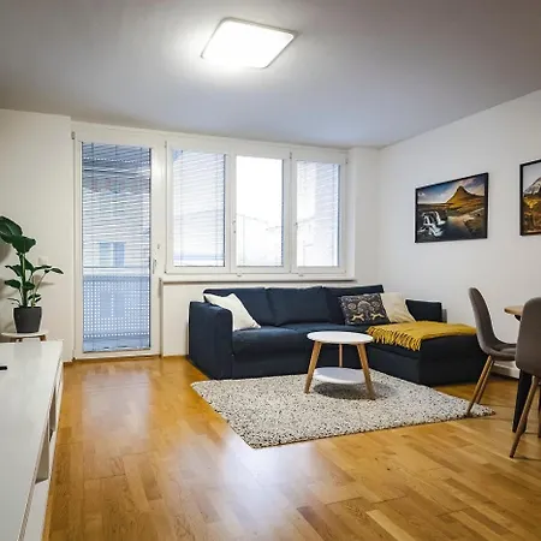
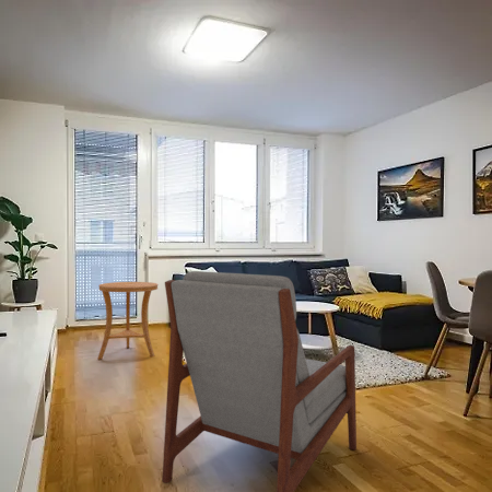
+ armchair (270, 365)
+ side table (128, 319)
